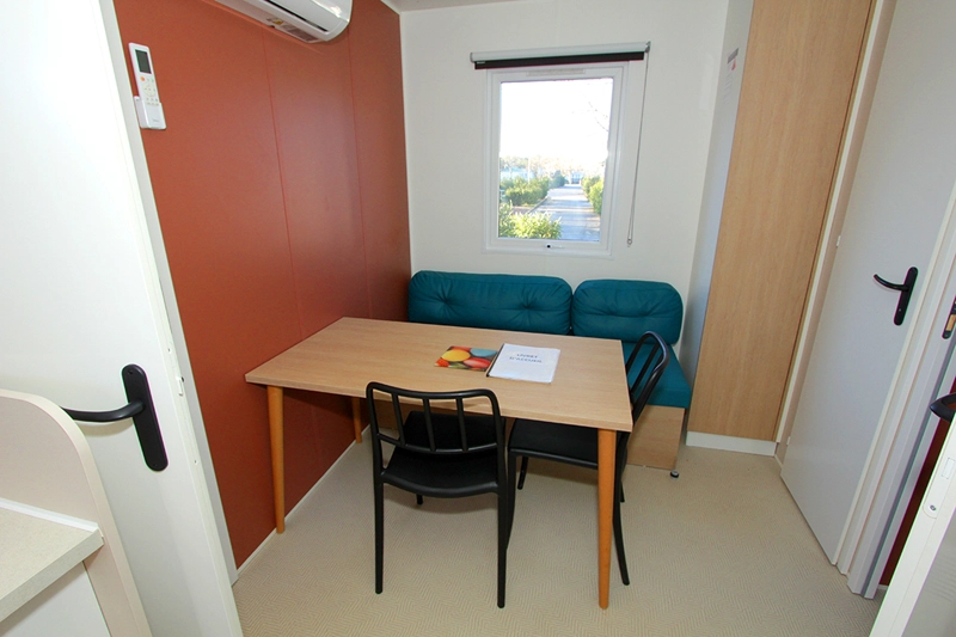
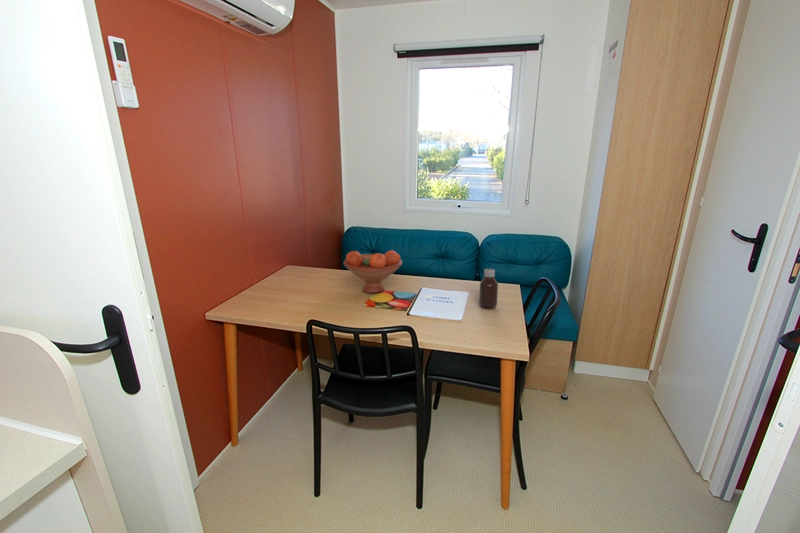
+ fruit bowl (373, 270)
+ bottle (488, 288)
